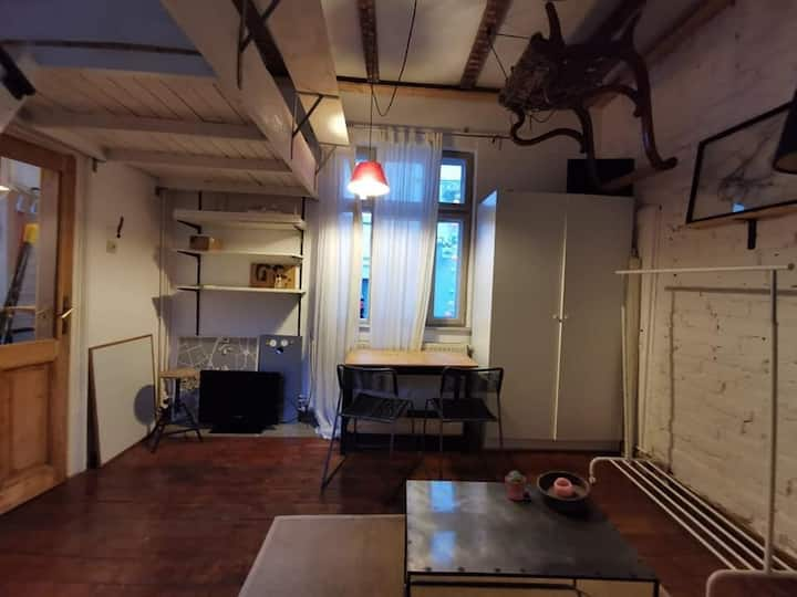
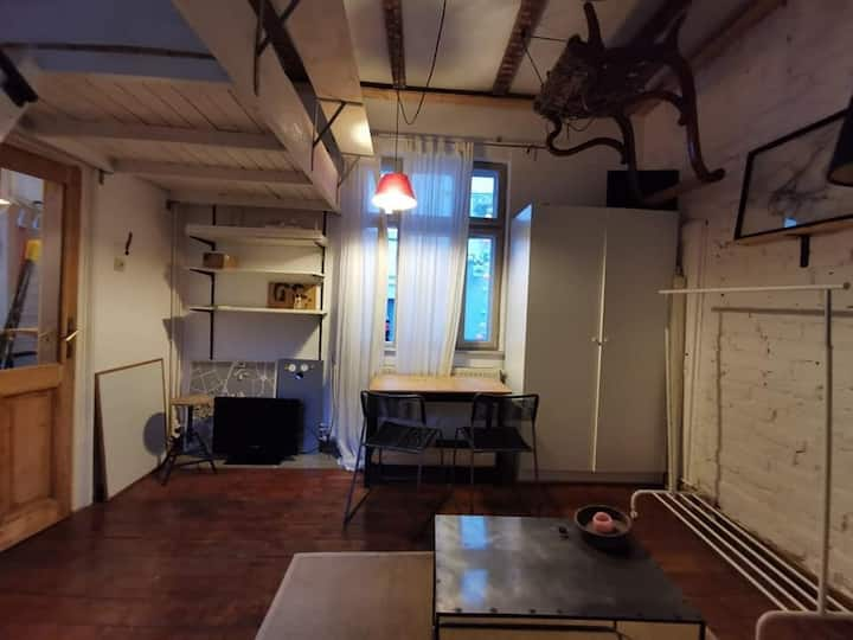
- potted succulent (515, 483)
